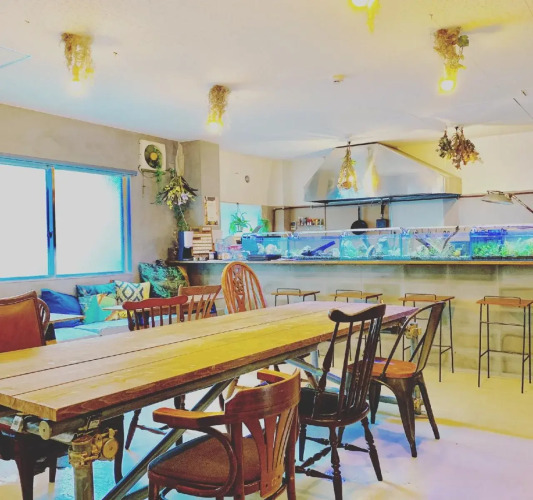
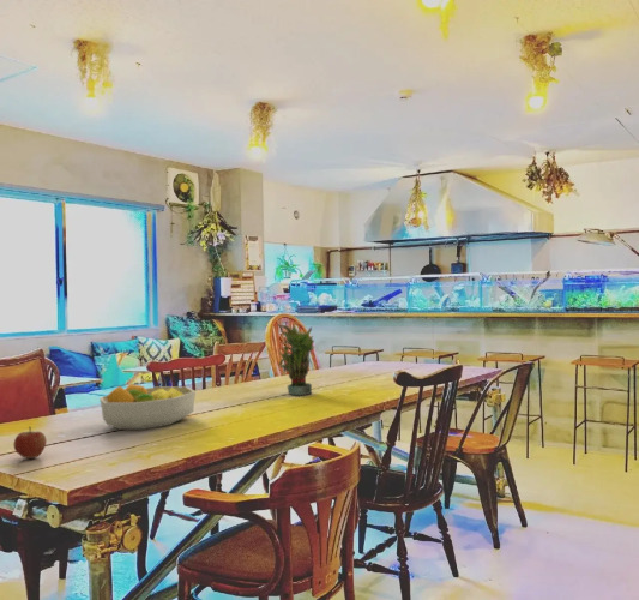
+ apple (30, 442)
+ potted plant (294, 358)
+ fruit bowl (149, 401)
